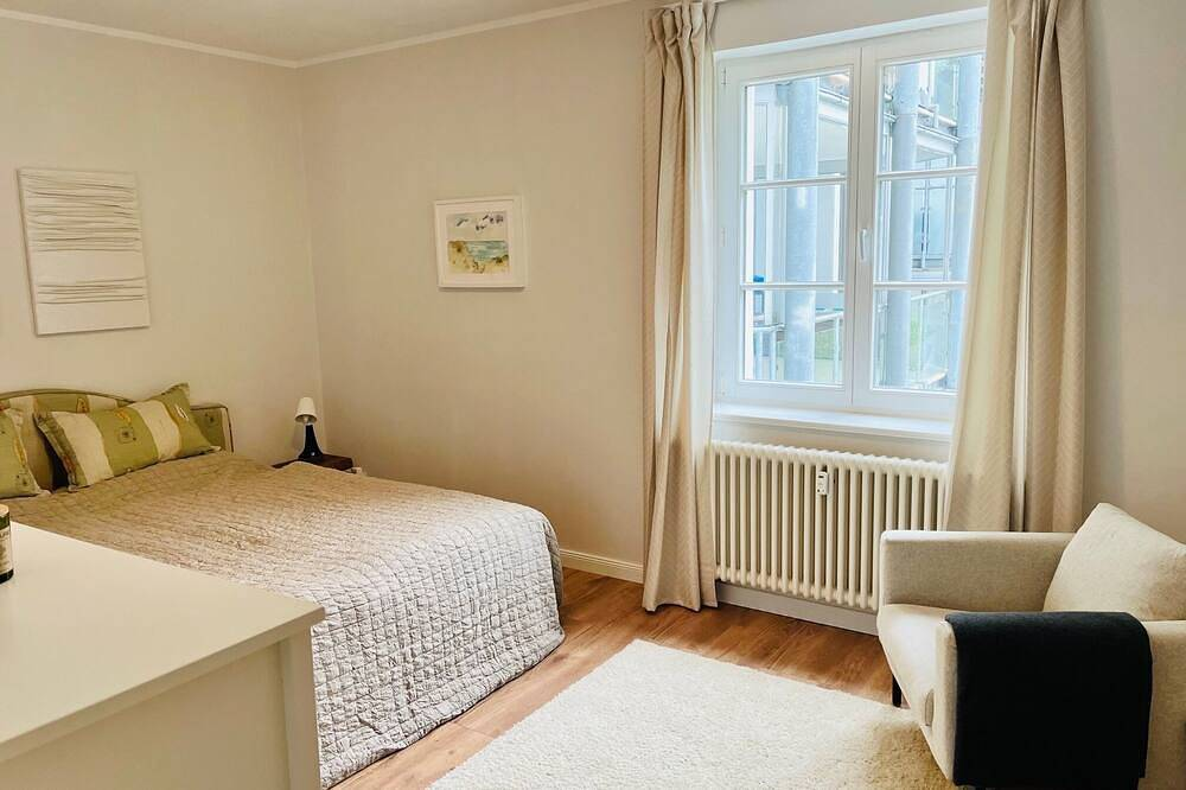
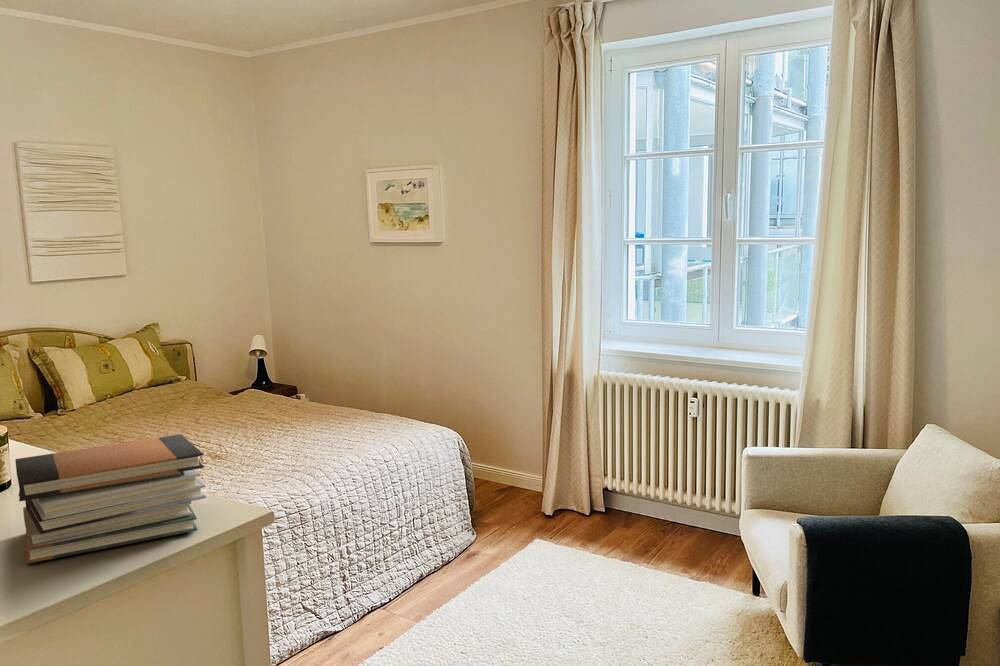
+ book stack (113, 493)
